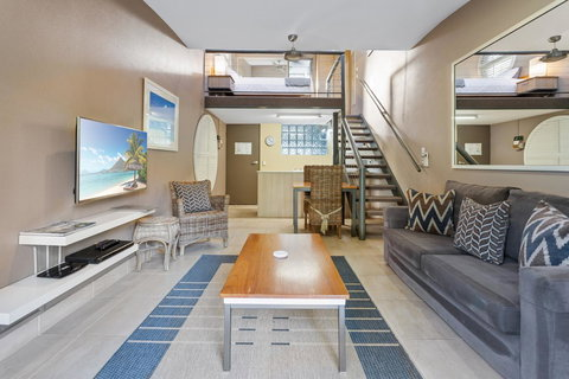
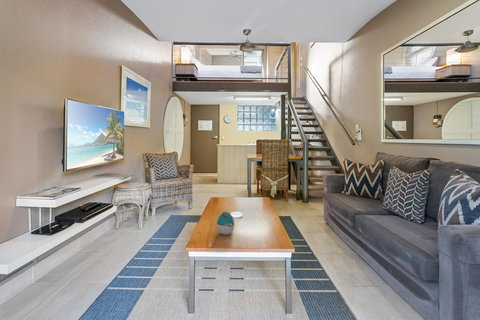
+ decorative egg (225, 222)
